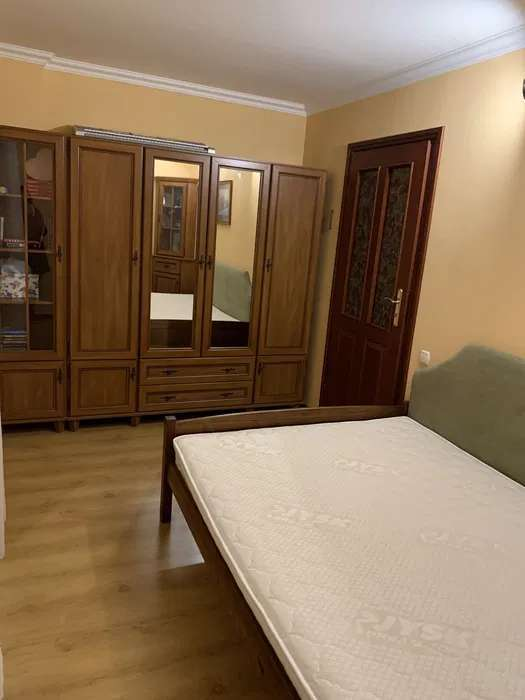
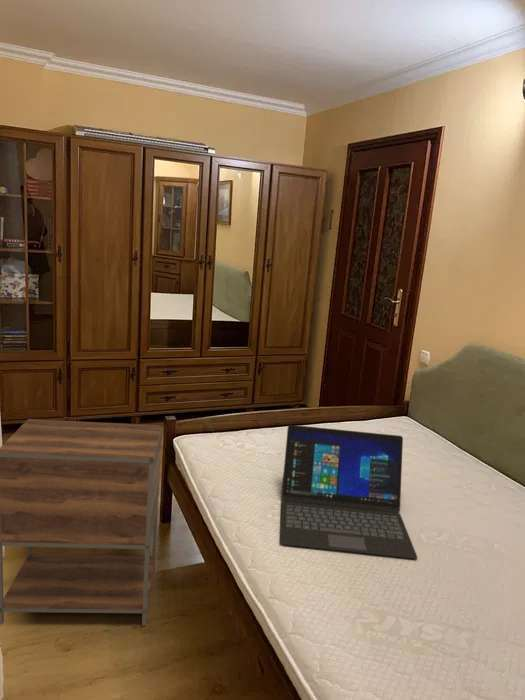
+ laptop (346, 485)
+ nightstand (85, 517)
